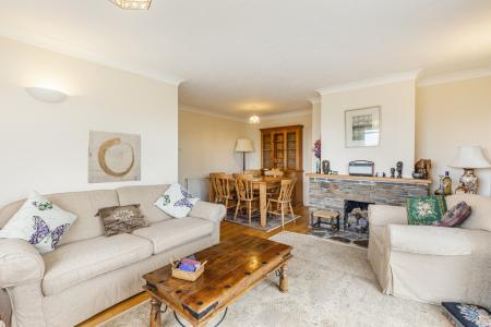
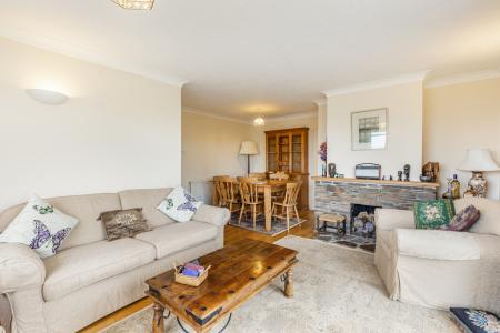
- wall art (116, 157)
